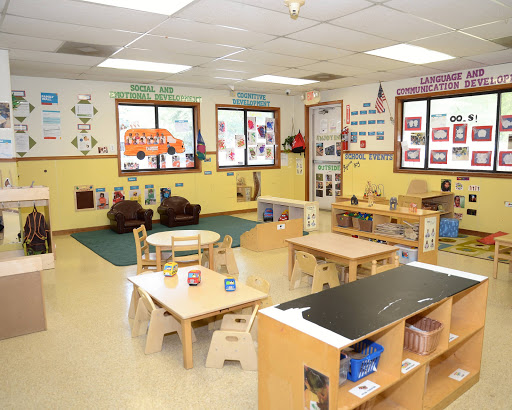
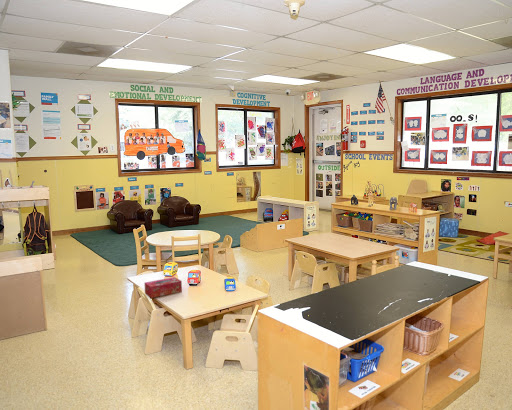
+ tissue box (163, 287)
